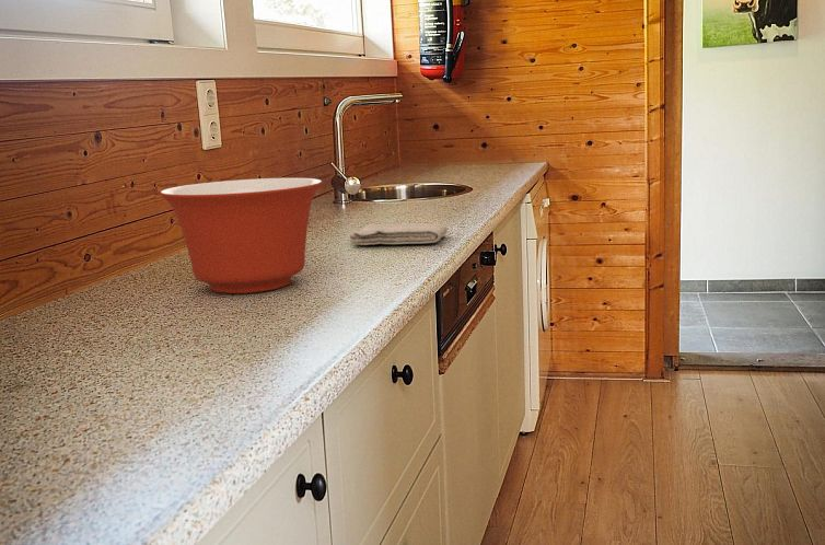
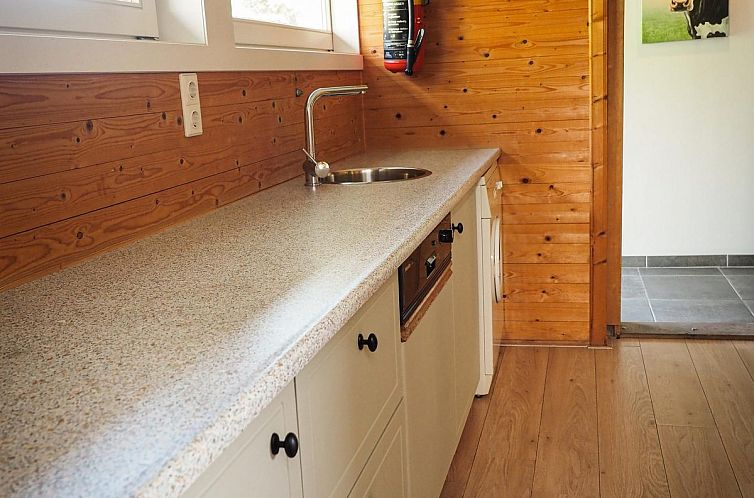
- washcloth (399, 232)
- mixing bowl (246, 235)
